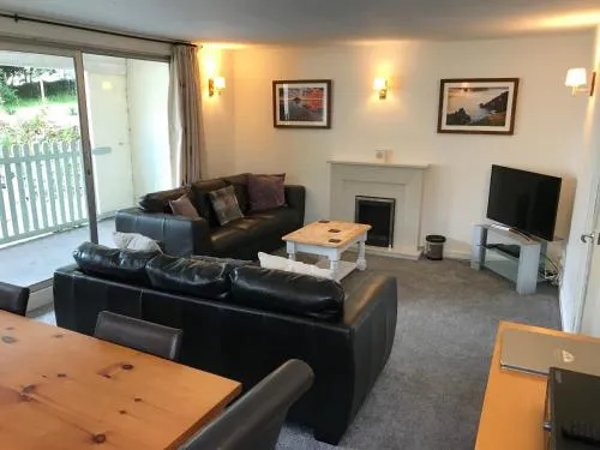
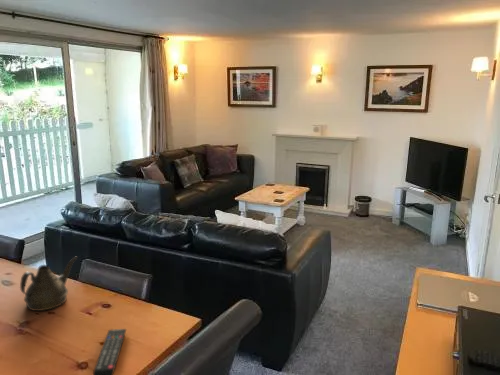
+ teapot (52, 281)
+ remote control (111, 350)
